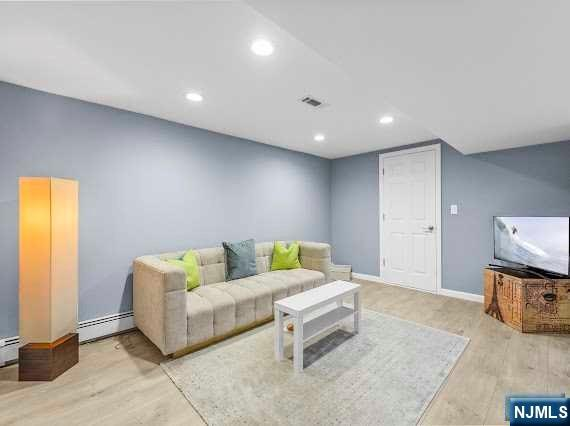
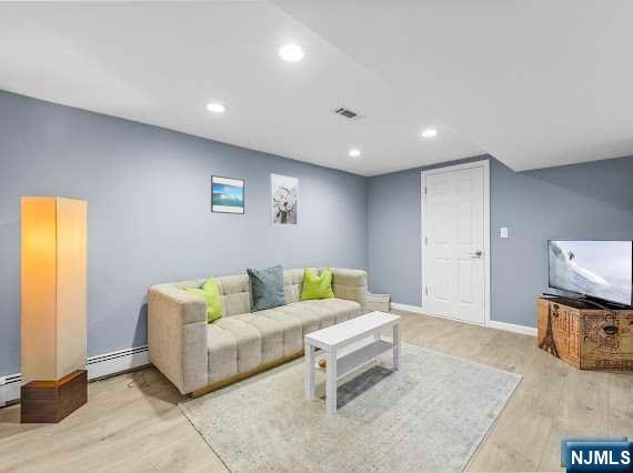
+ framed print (228, 195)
+ wall art (284, 201)
